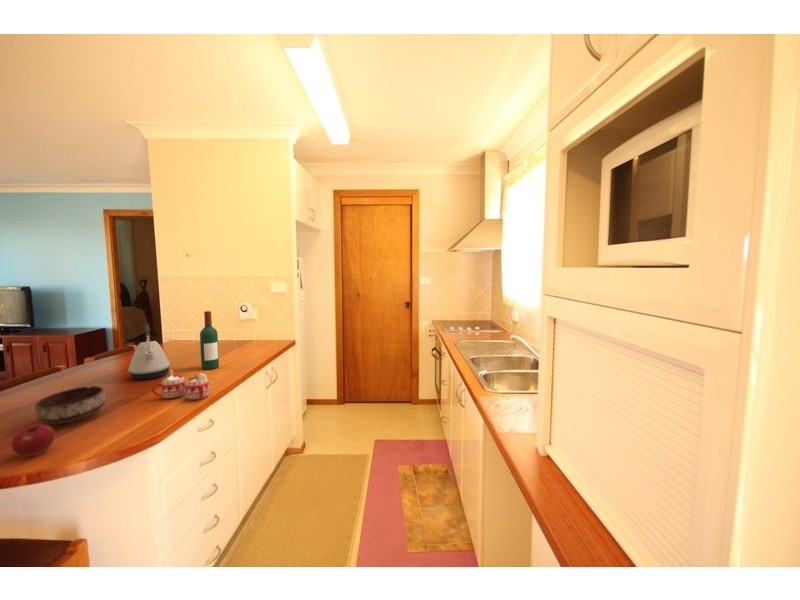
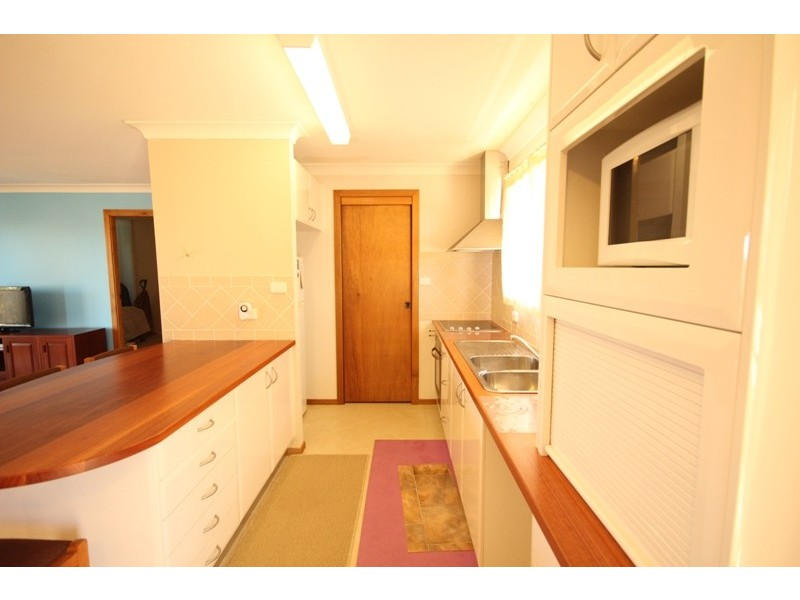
- bowl (72, 406)
- apple (33, 440)
- kettle (148, 350)
- wine bottle (209, 339)
- mug (181, 385)
